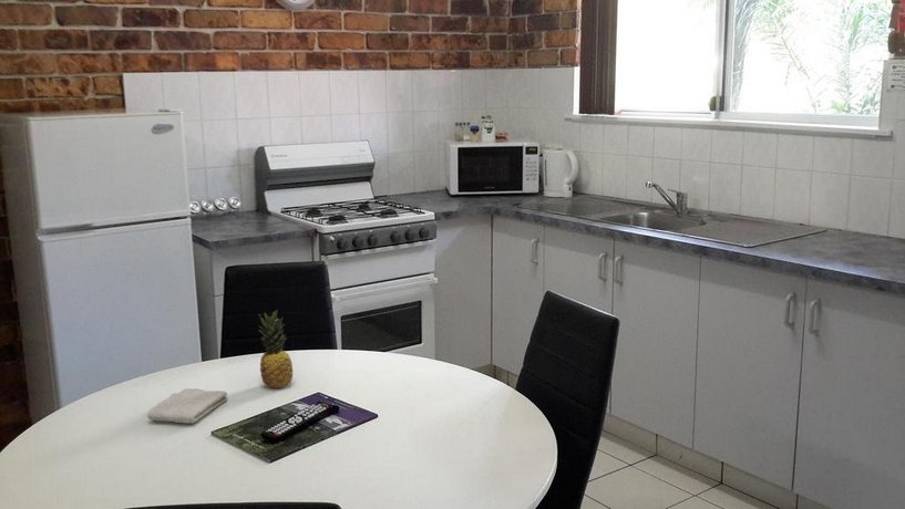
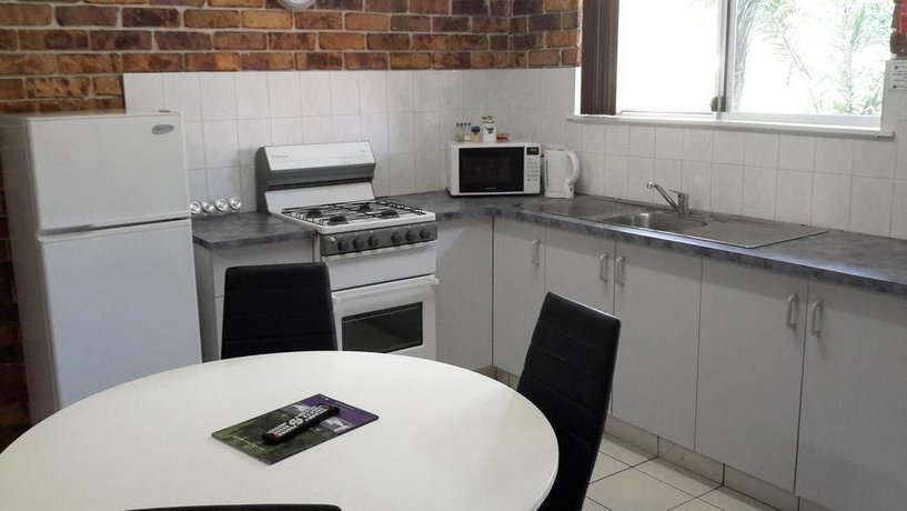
- washcloth (189, 404)
- fruit (275, 347)
